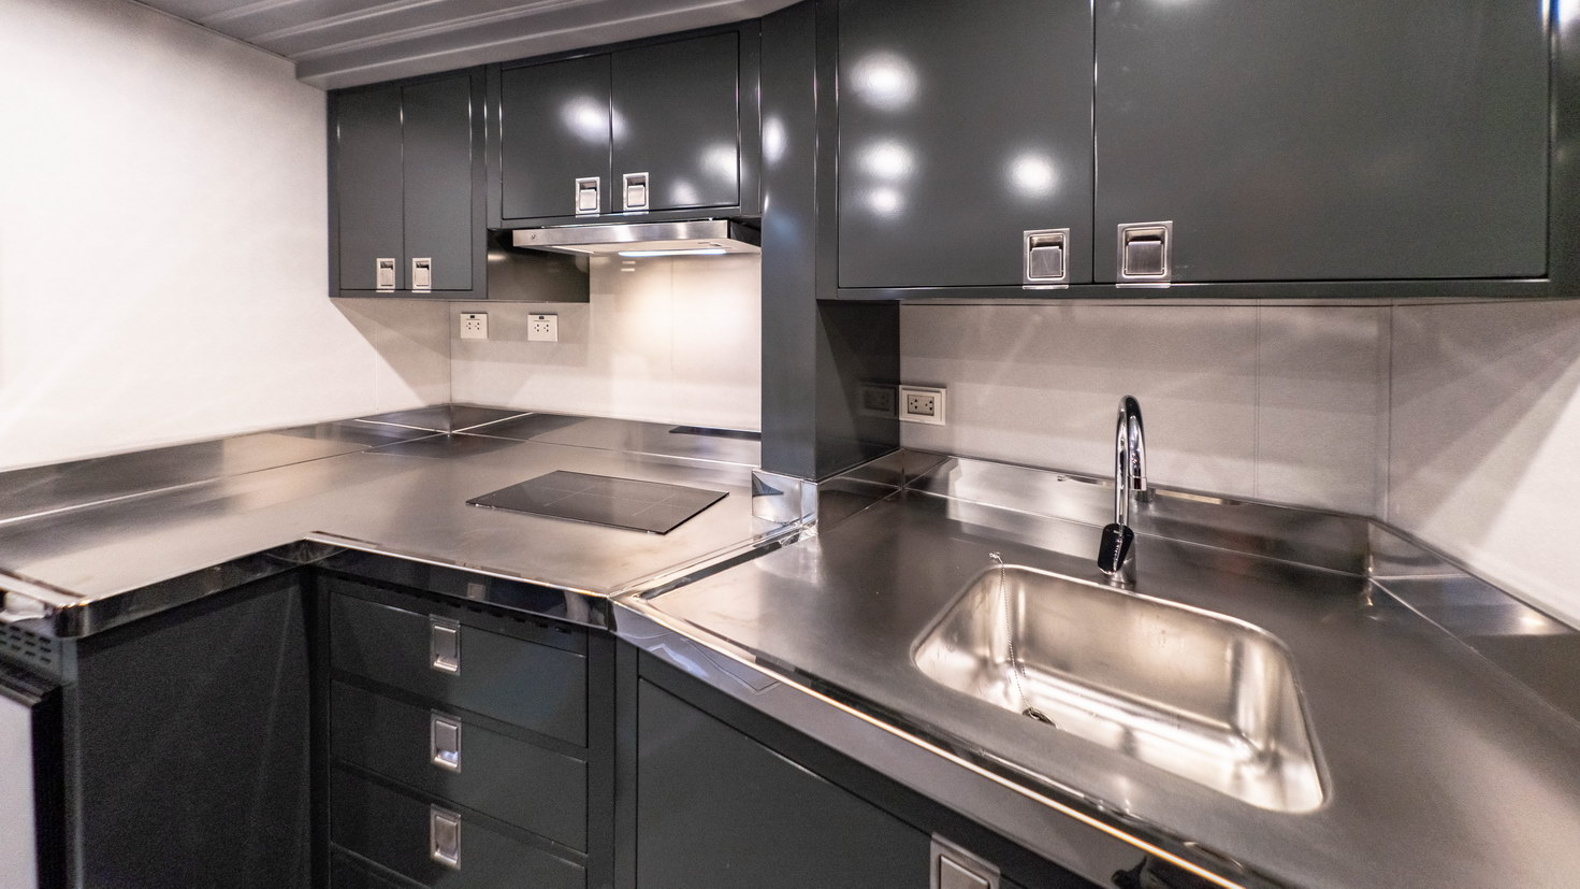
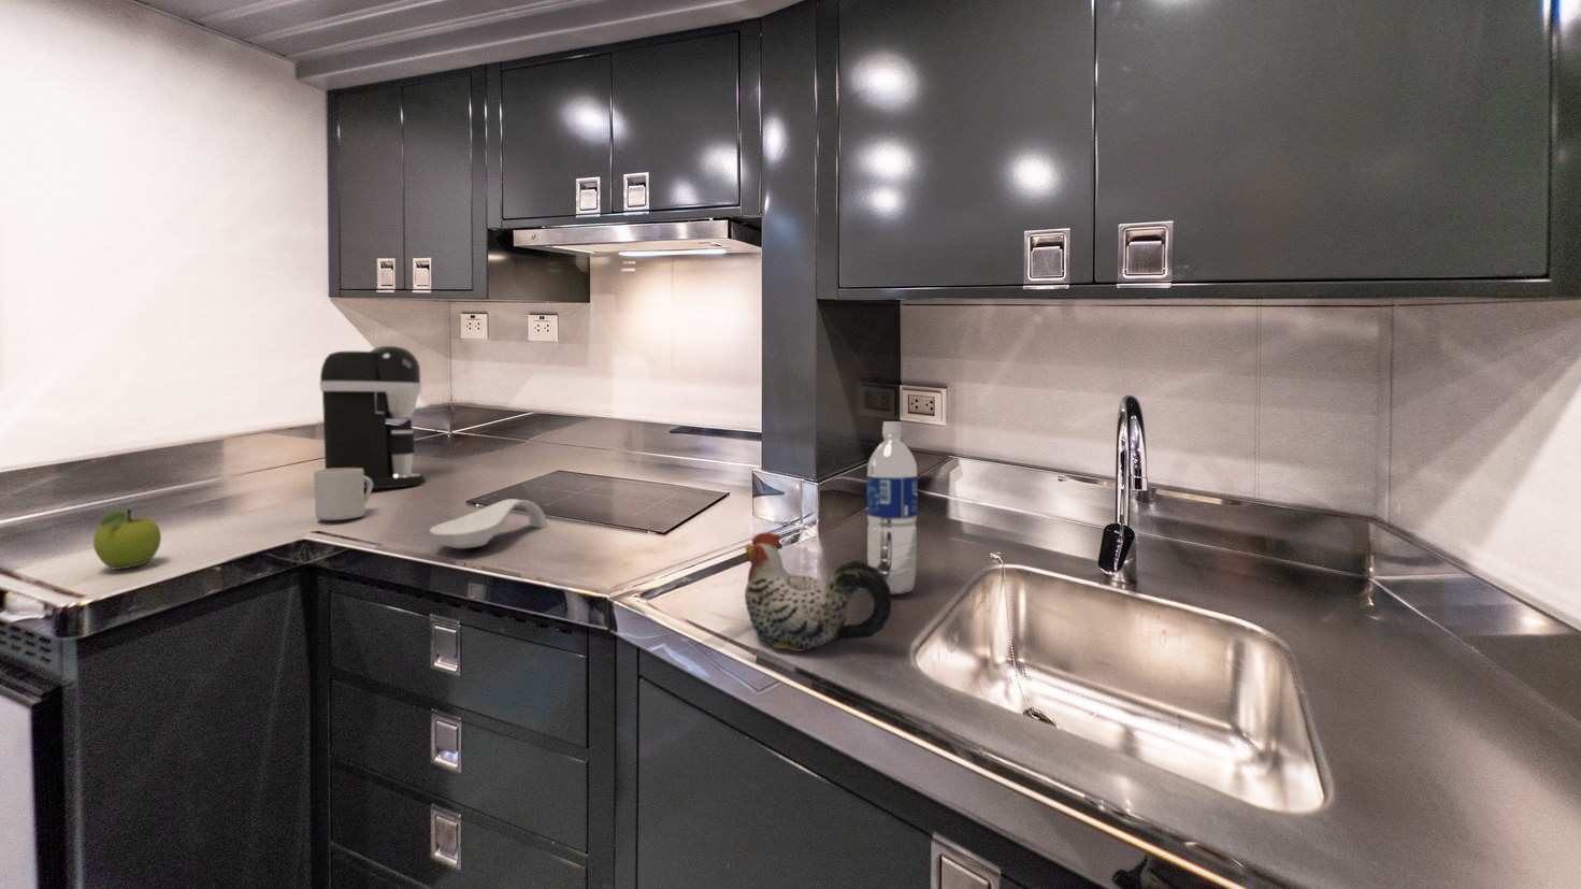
+ spoon rest (492, 521)
+ fruit (125, 537)
+ coffee maker (372, 416)
+ mug (346, 493)
+ chicken figurine (815, 588)
+ water bottle (891, 506)
